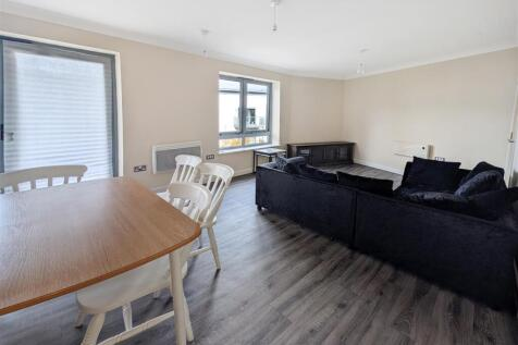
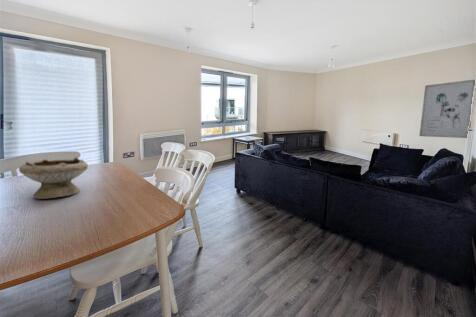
+ bowl (56, 177)
+ wall art (445, 110)
